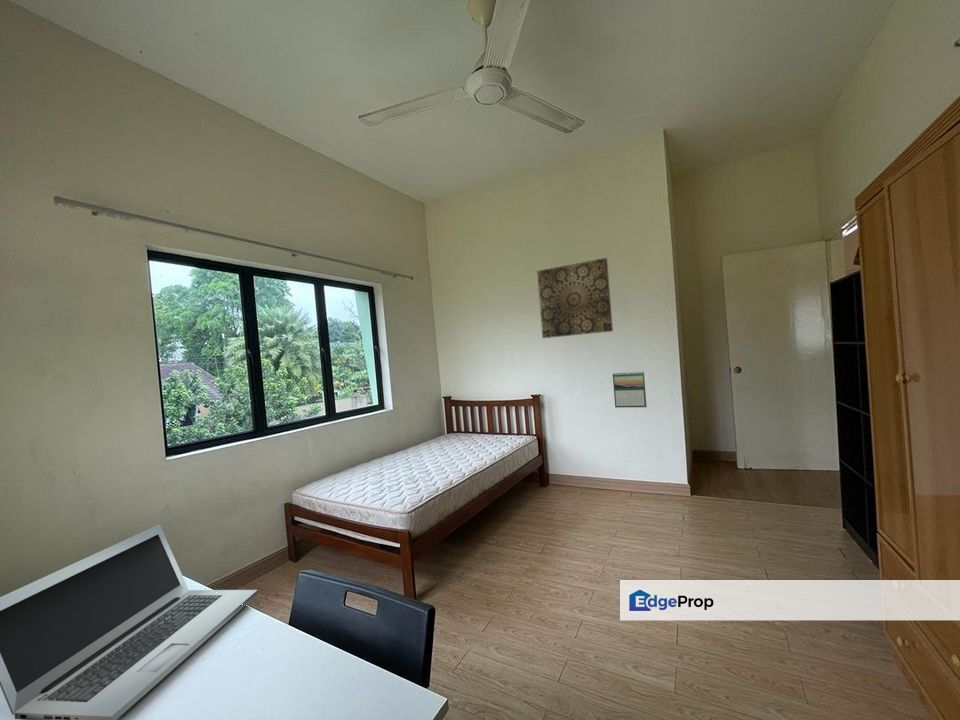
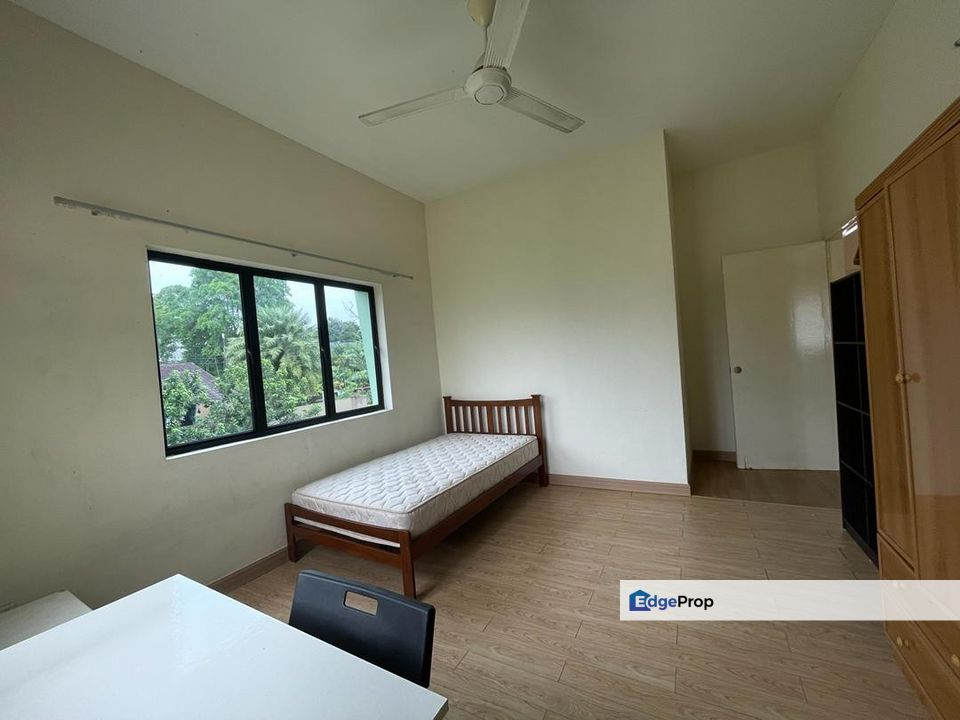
- laptop (140, 602)
- wall art (573, 299)
- calendar (629, 389)
